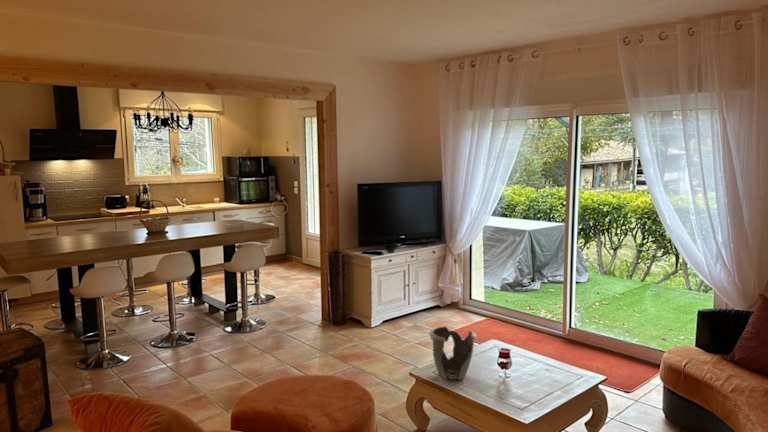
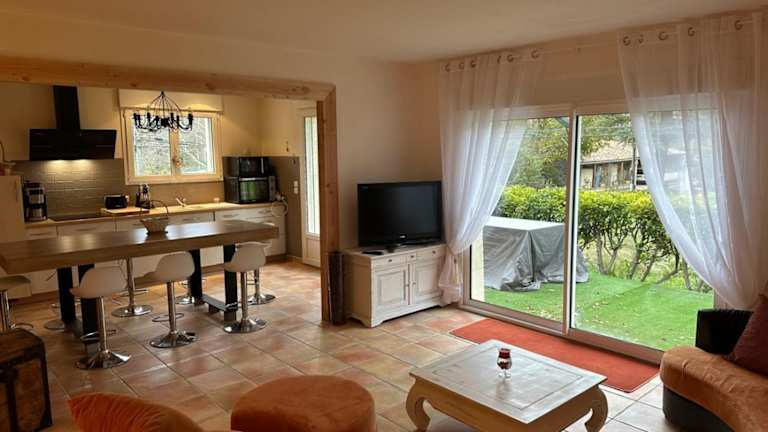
- decorative bowl (453, 353)
